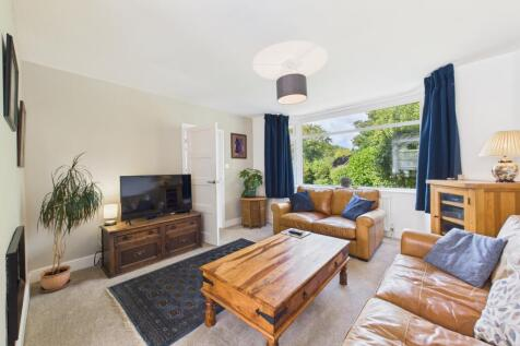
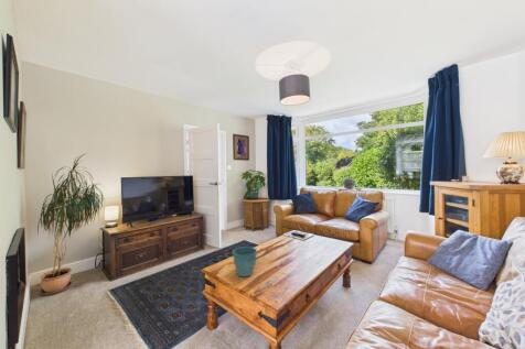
+ flower pot (245, 262)
